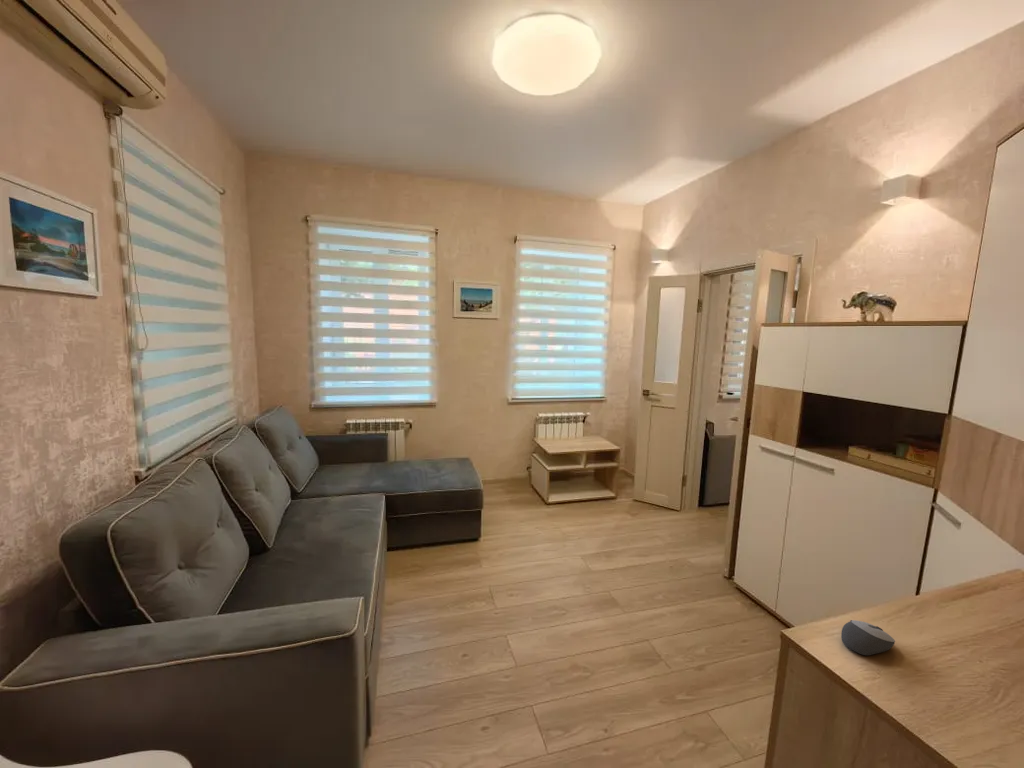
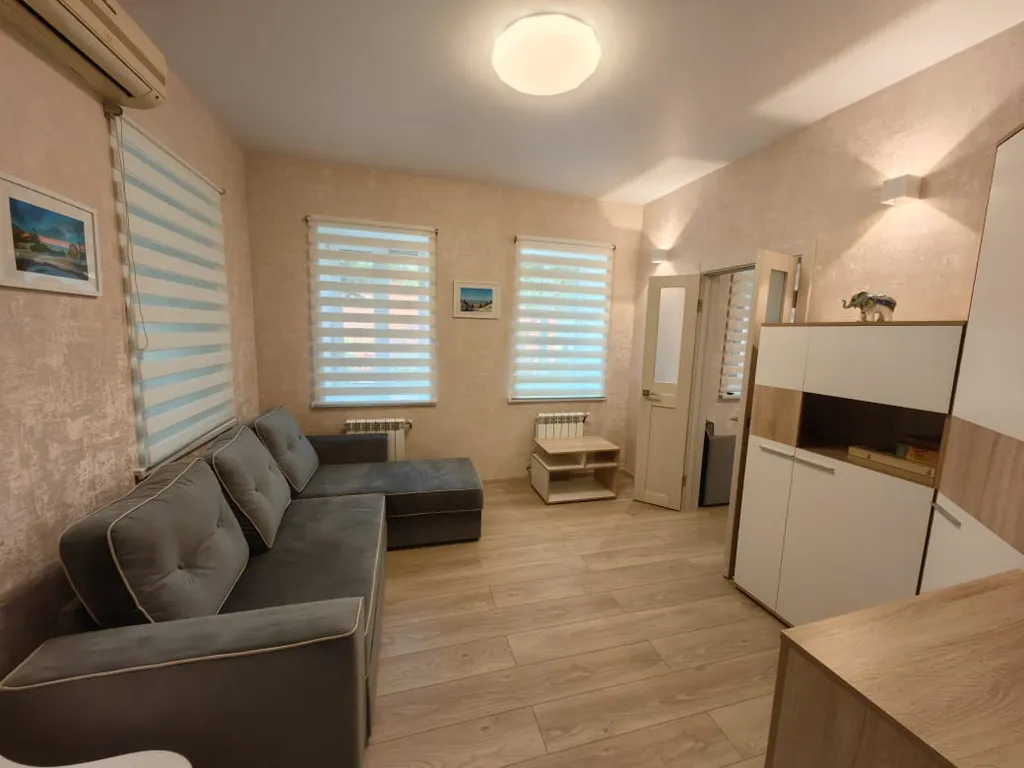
- computer mouse (868, 634)
